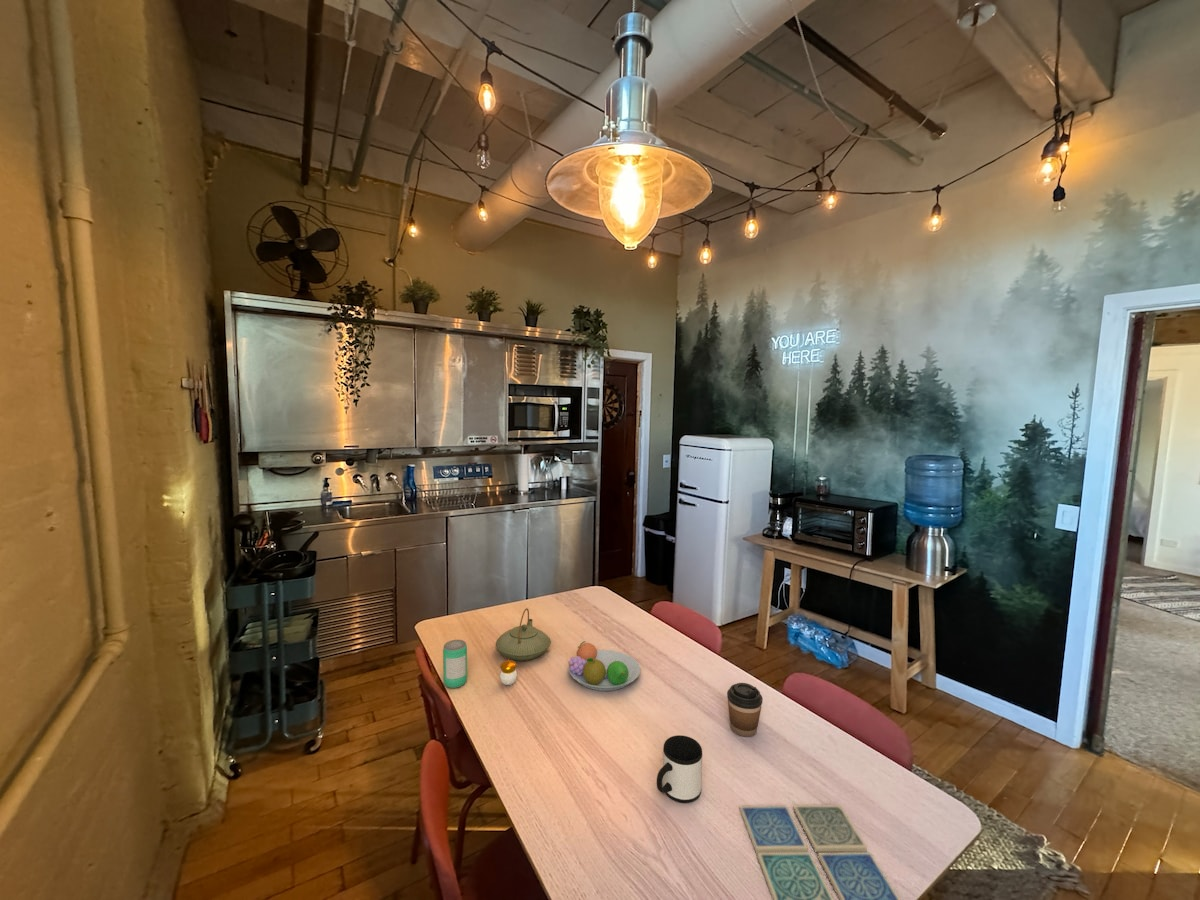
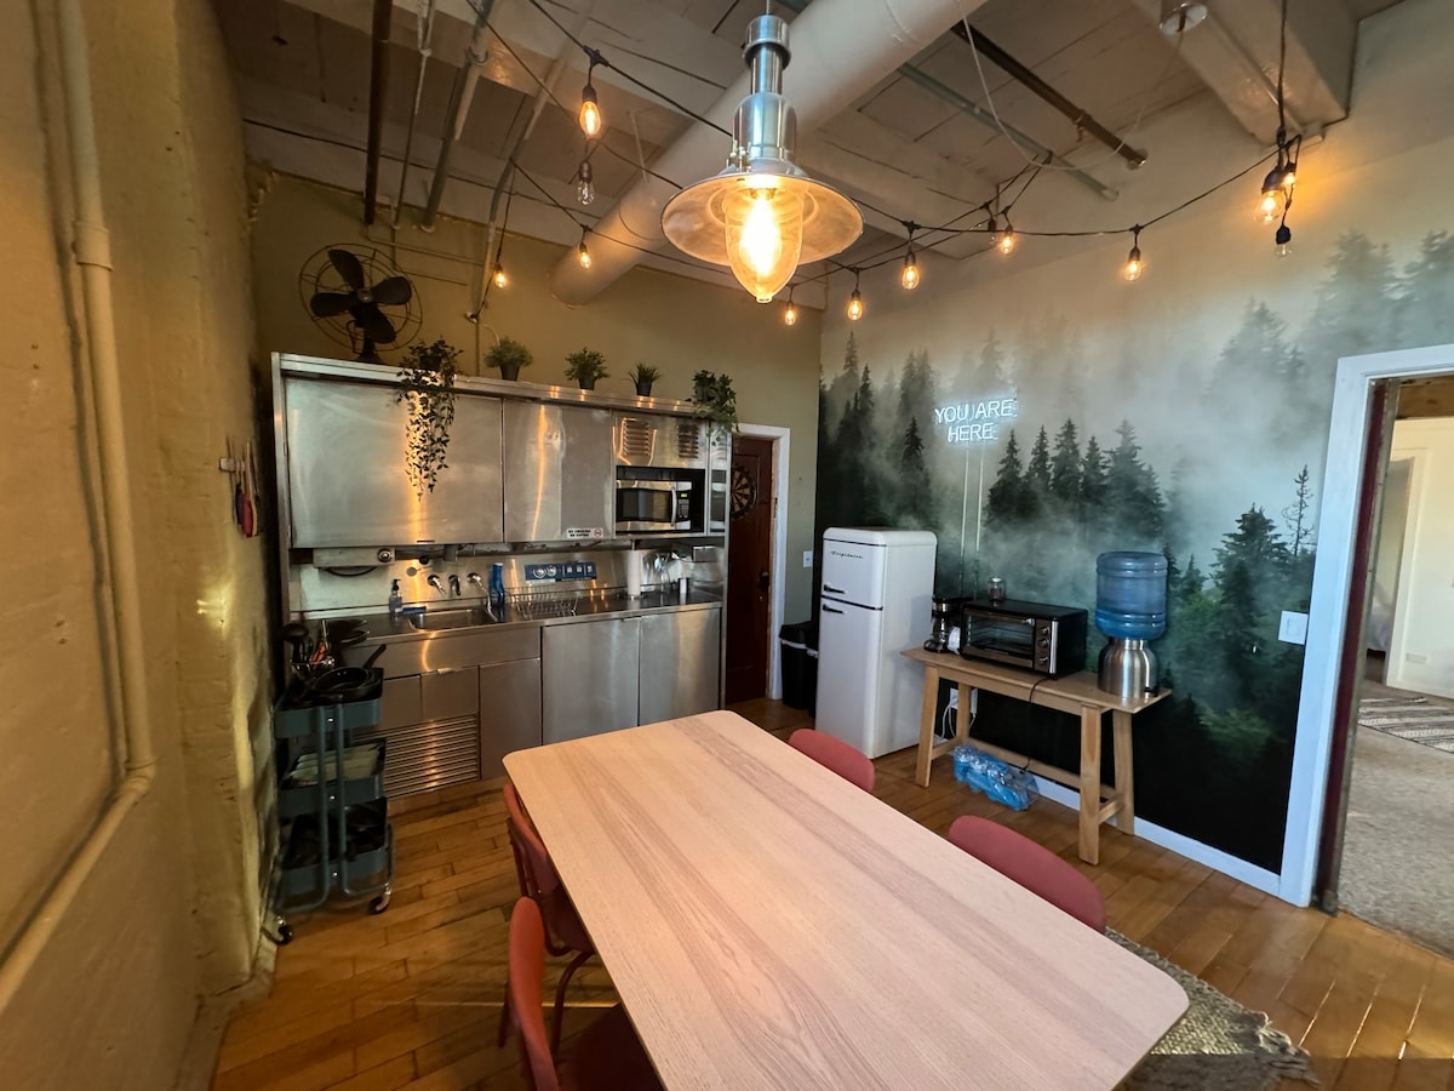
- candle (508, 671)
- mug (677, 771)
- coffee cup (744, 707)
- teapot (524, 629)
- drink coaster (814, 850)
- fruit bowl (604, 662)
- beverage can (455, 663)
